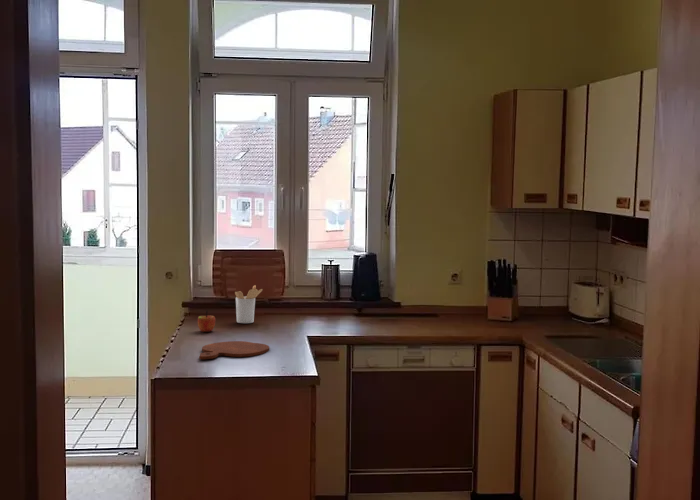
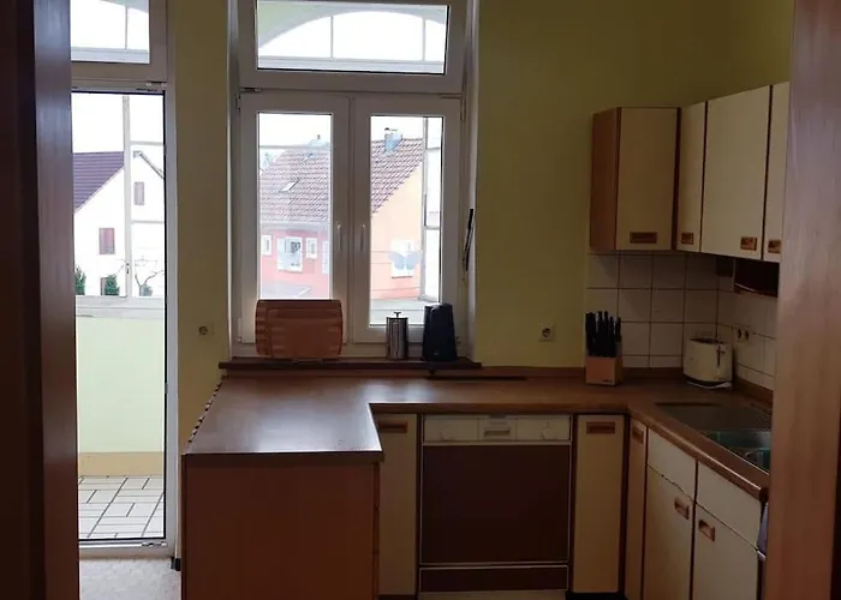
- cutting board (228, 350)
- apple (206, 320)
- utensil holder (248, 304)
